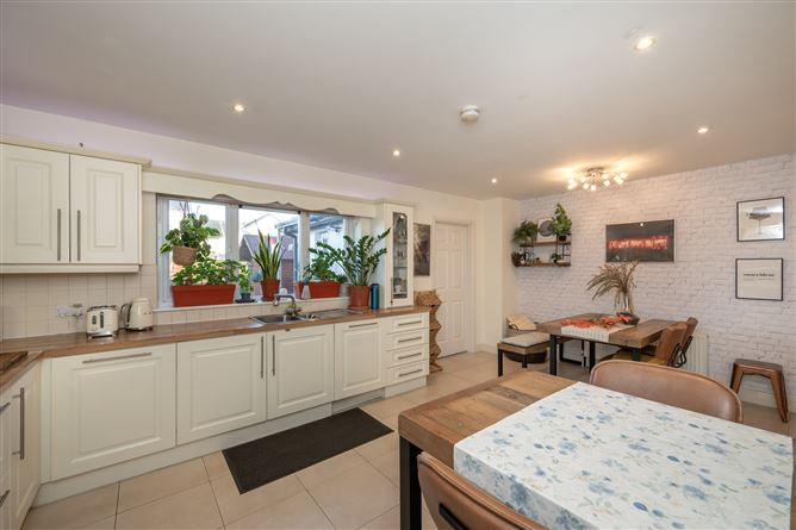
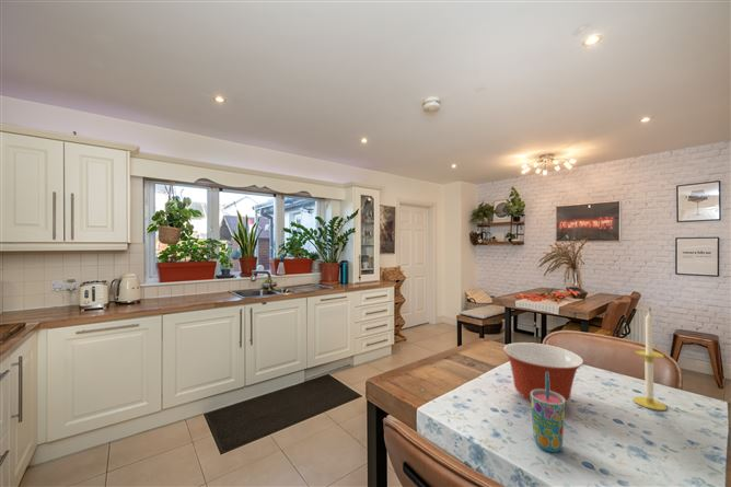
+ mixing bowl (541, 375)
+ cup (547, 408)
+ candle (649, 357)
